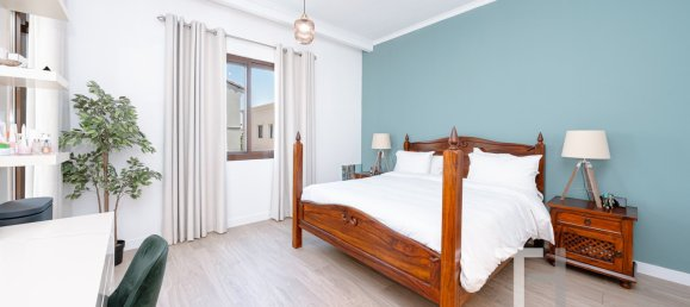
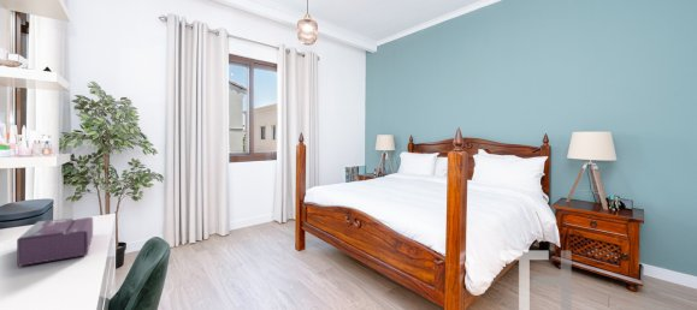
+ tissue box (60, 237)
